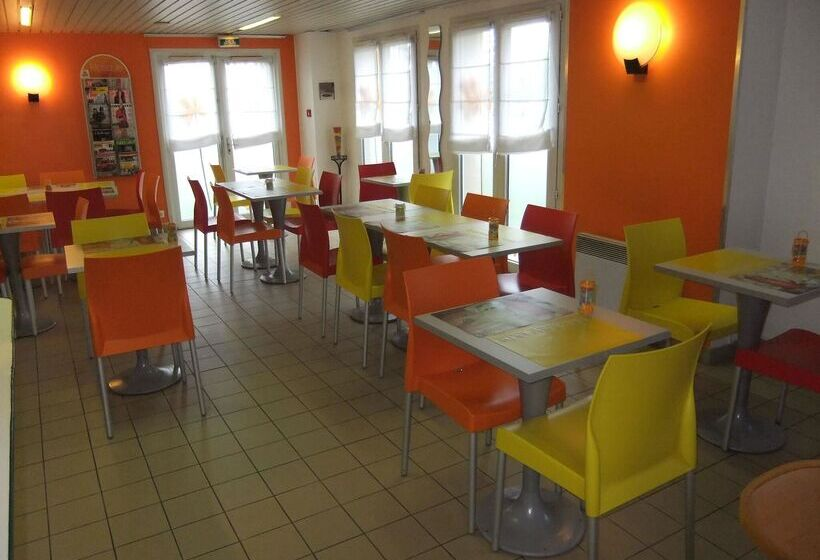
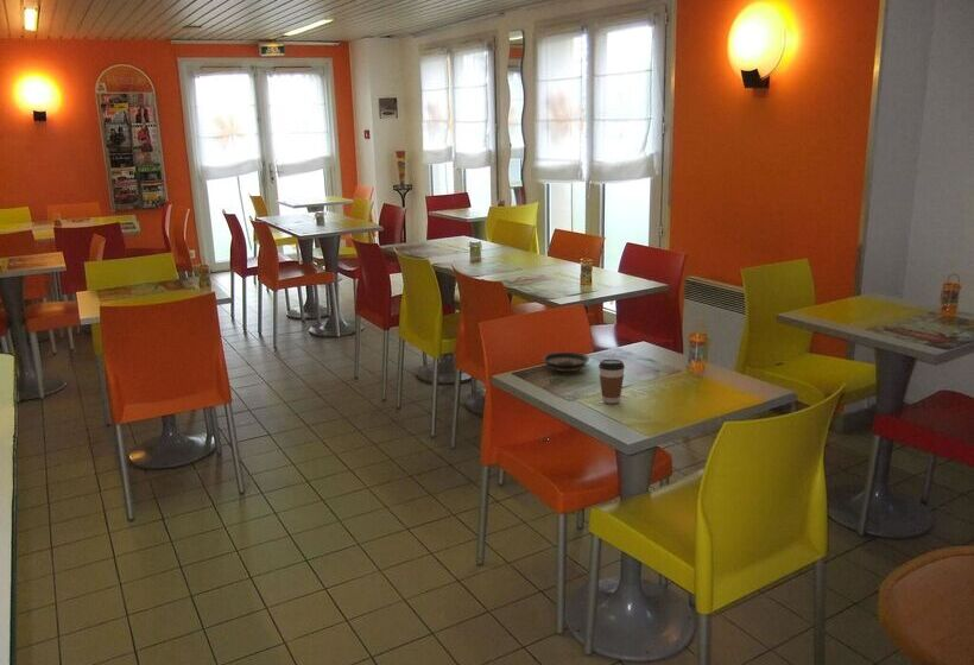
+ saucer (565, 363)
+ coffee cup (611, 380)
